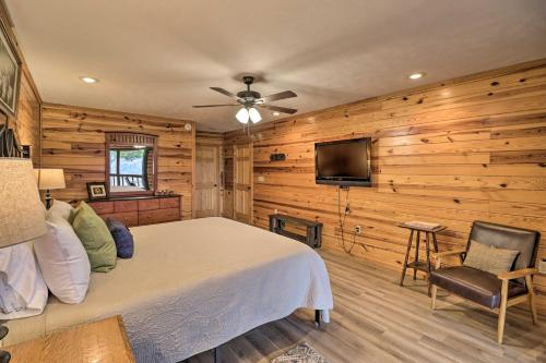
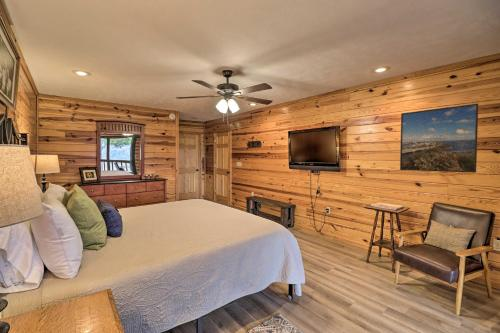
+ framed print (435, 140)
